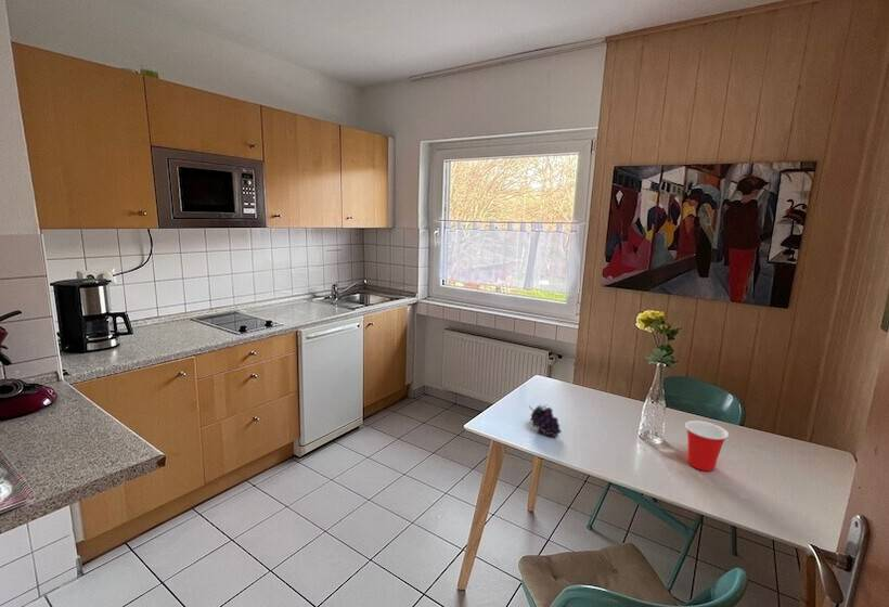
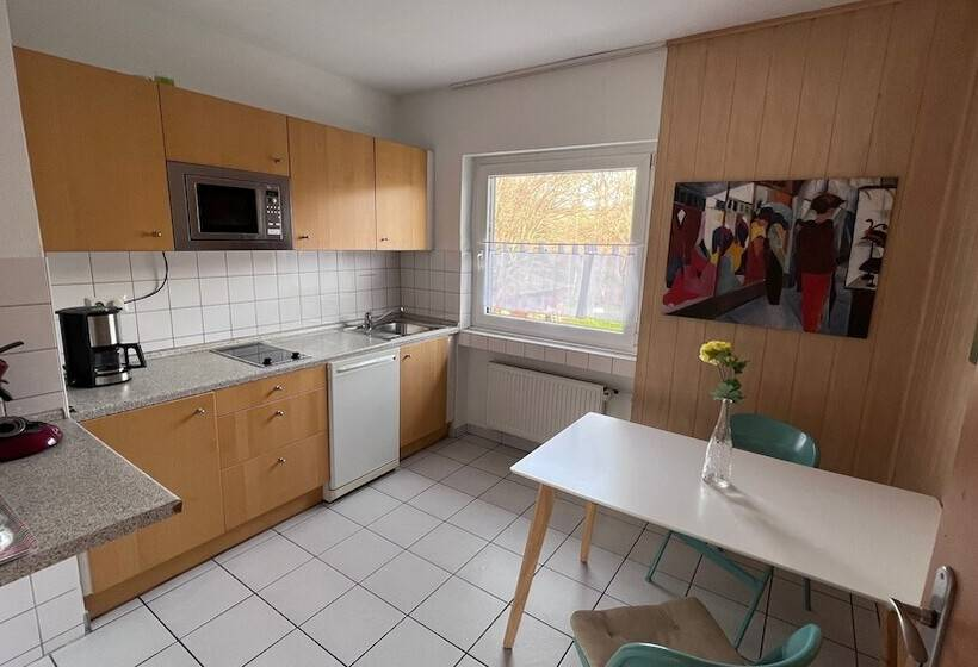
- fruit (544, 416)
- cup (704, 447)
